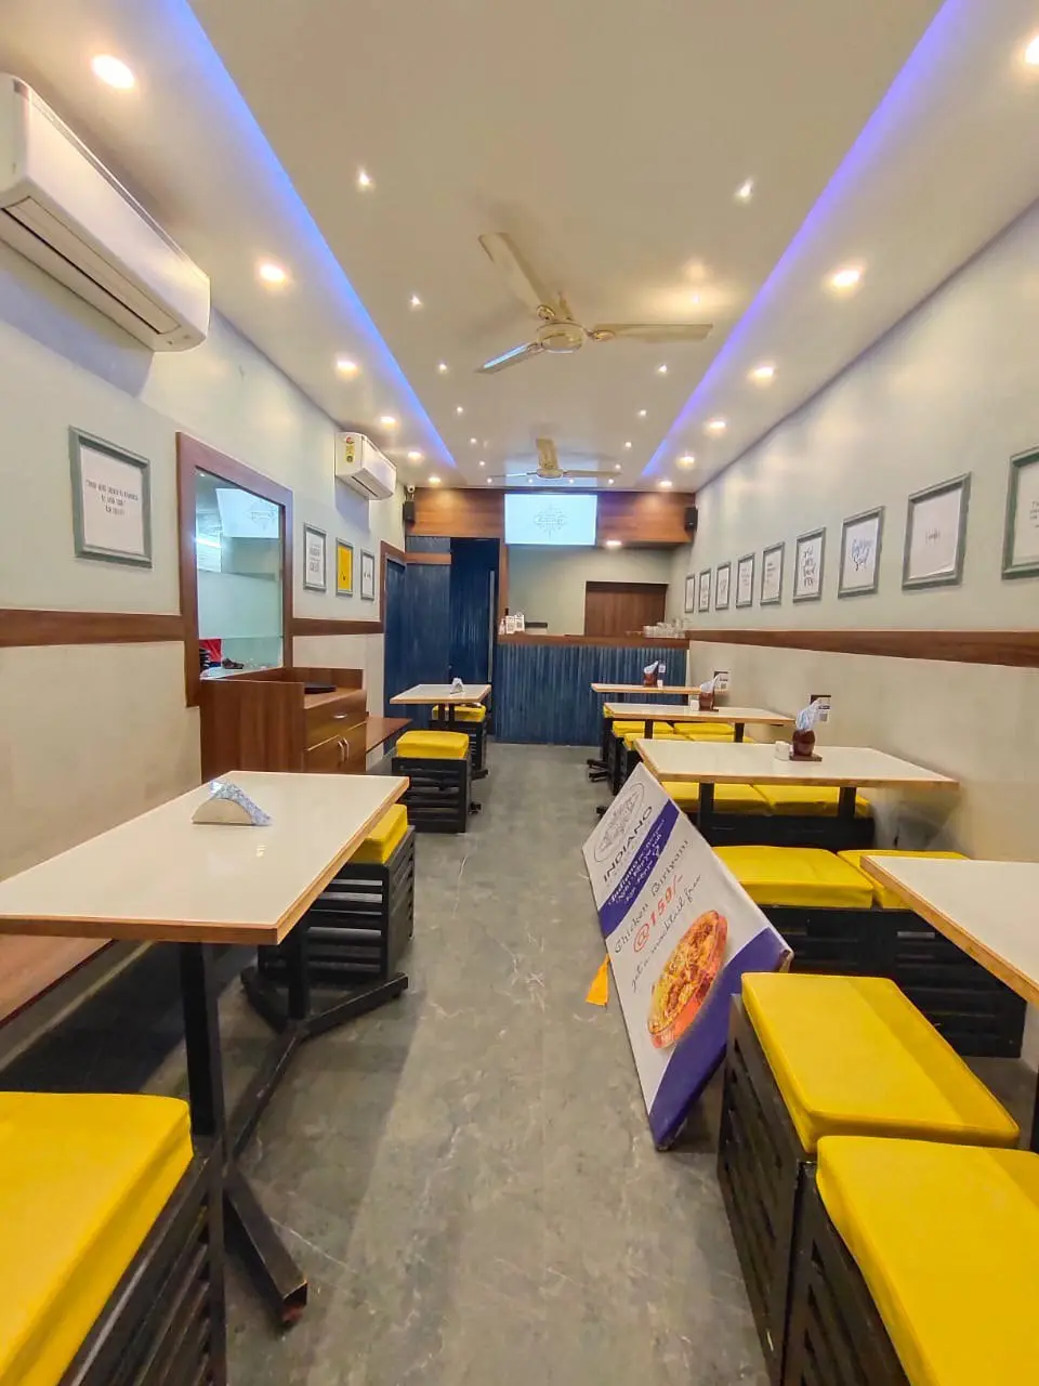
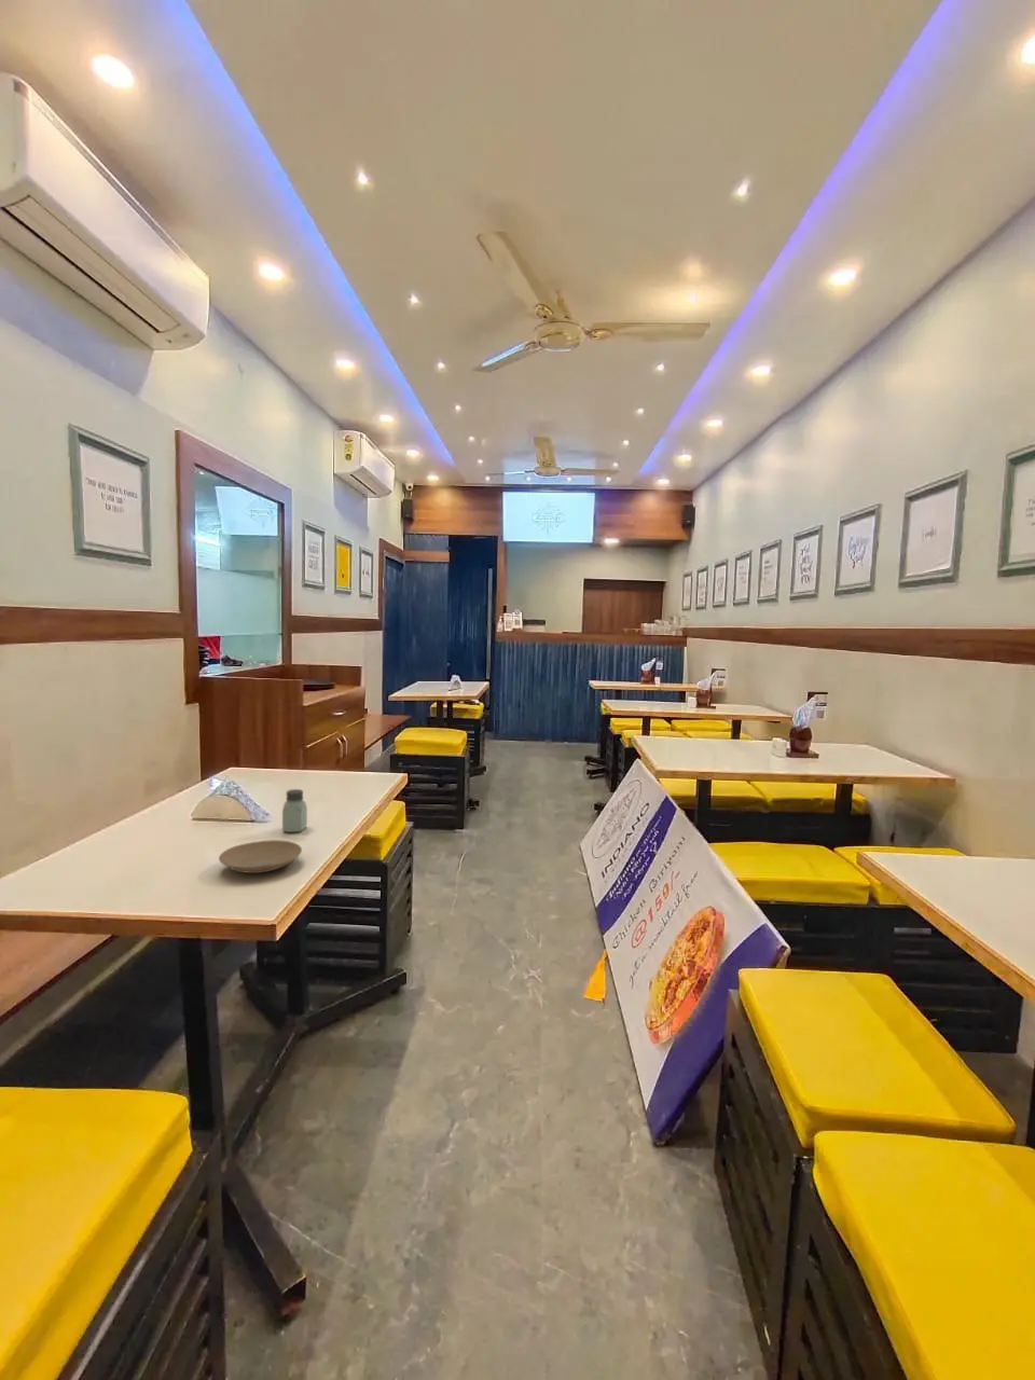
+ plate (261, 858)
+ saltshaker (295, 810)
